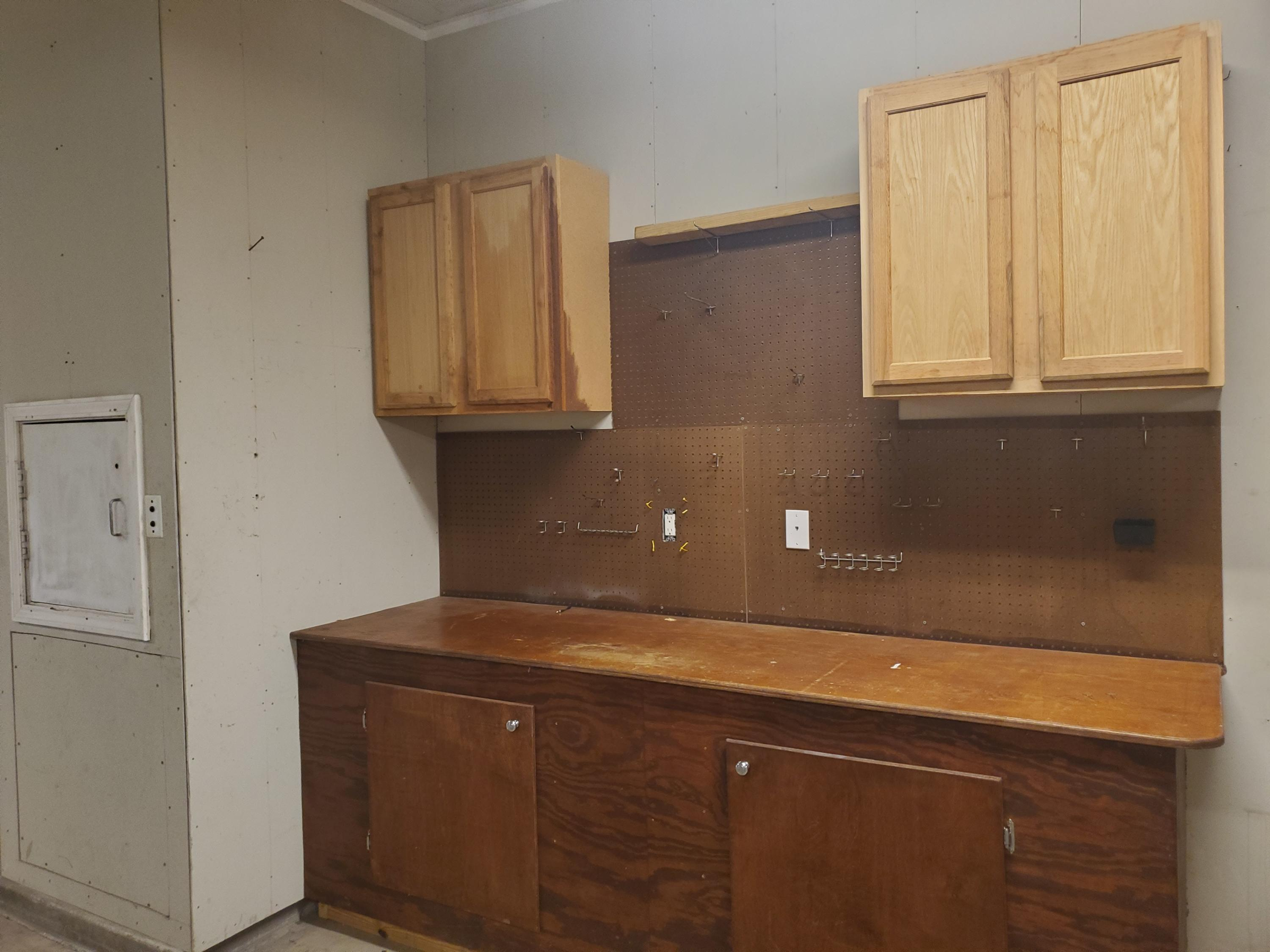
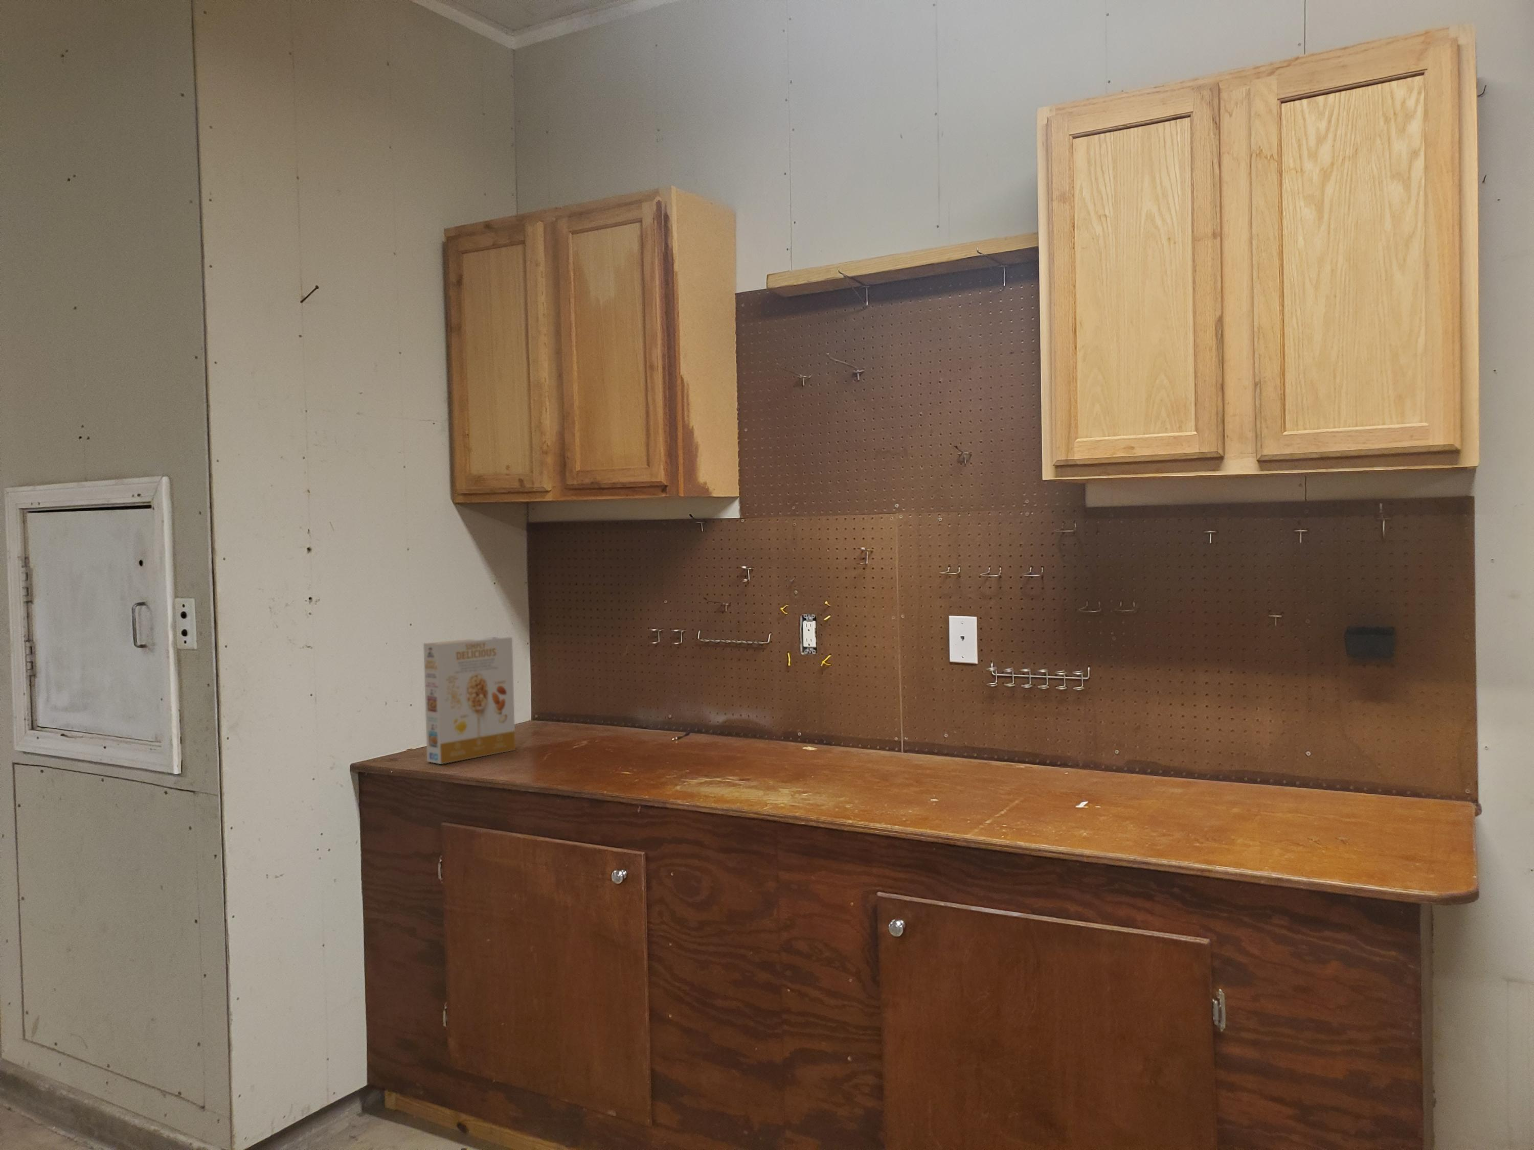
+ cereal box (470, 698)
